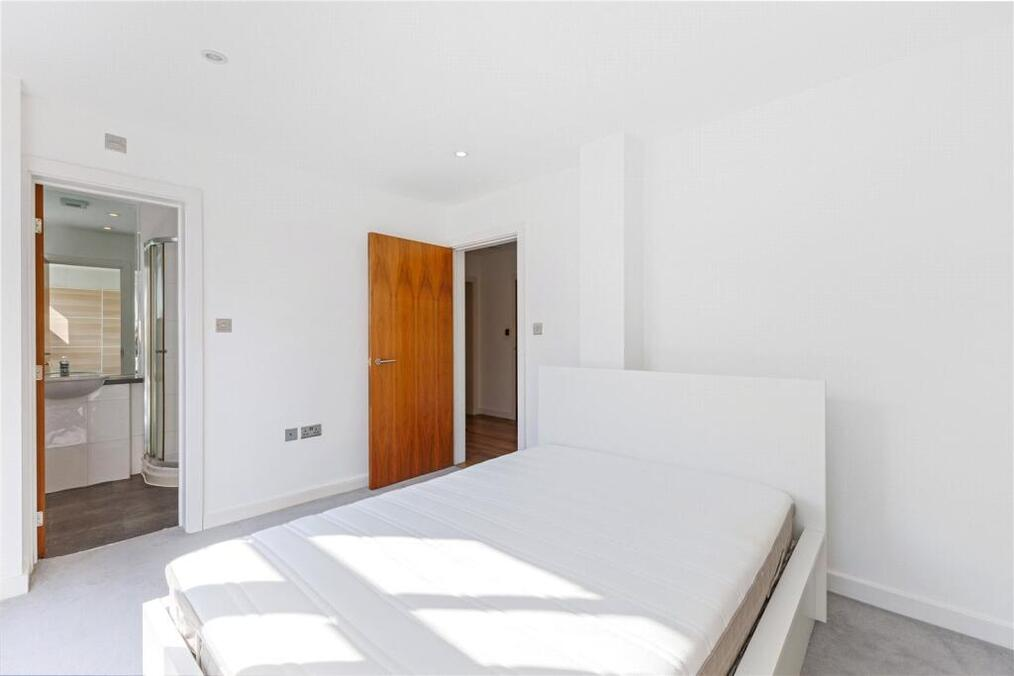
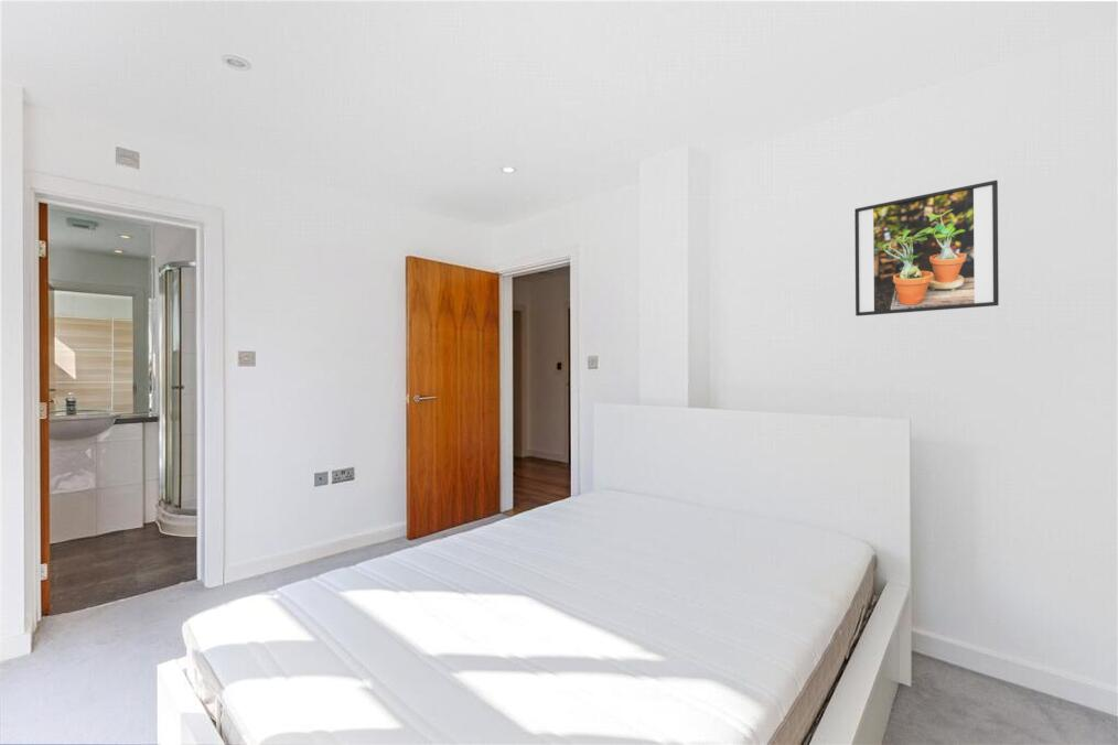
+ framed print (921, 253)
